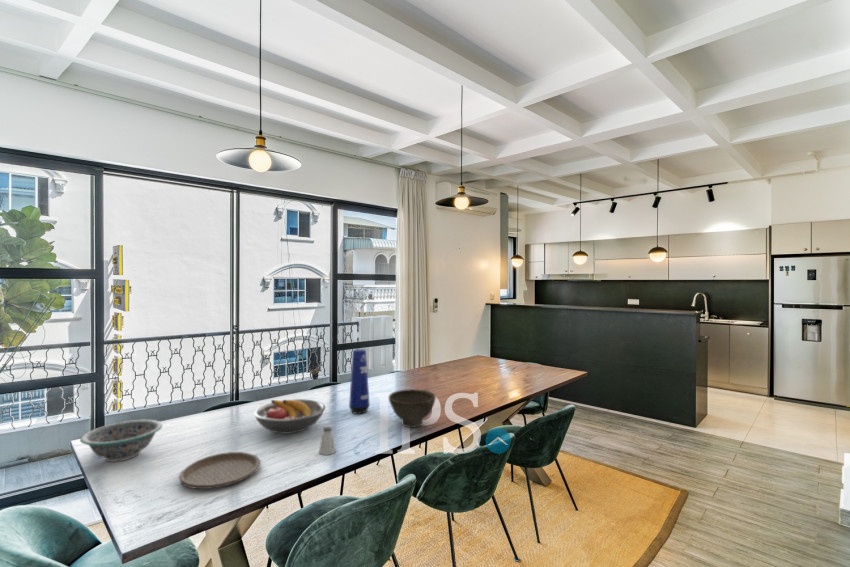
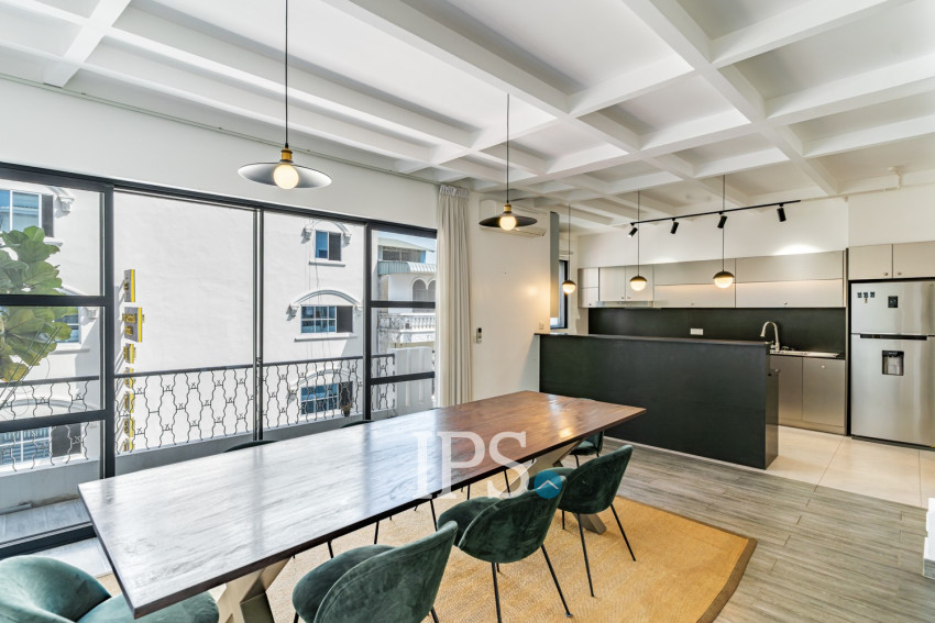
- decorative bowl (123, 443)
- plate (221, 470)
- fruit bowl (290, 416)
- vase (359, 380)
- saltshaker (327, 439)
- bowl (412, 409)
